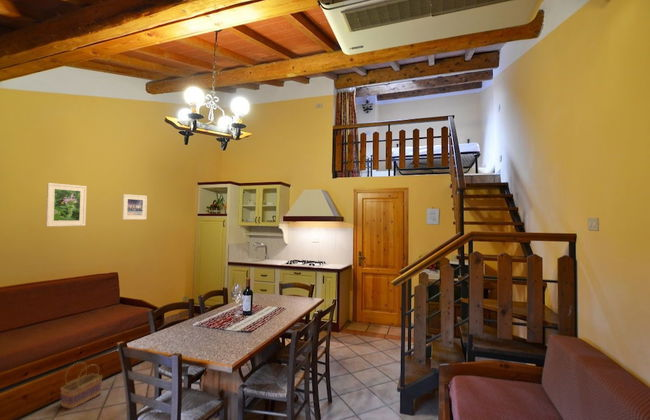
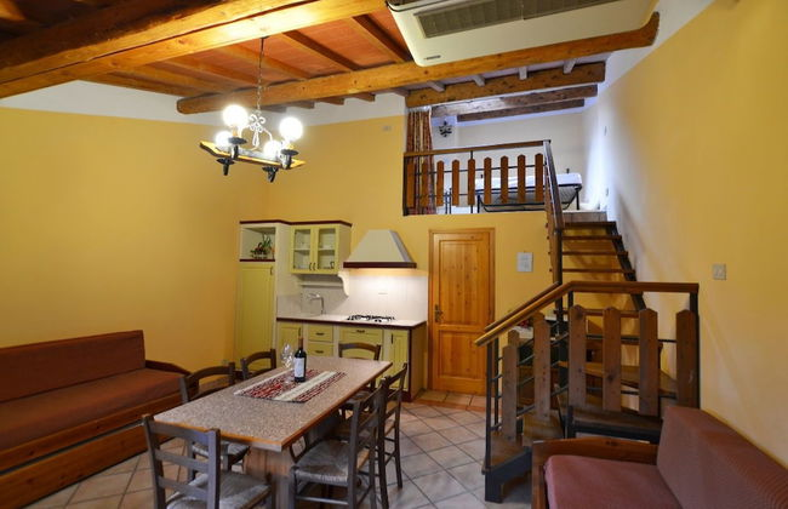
- basket (82, 381)
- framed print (135, 207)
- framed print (67, 205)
